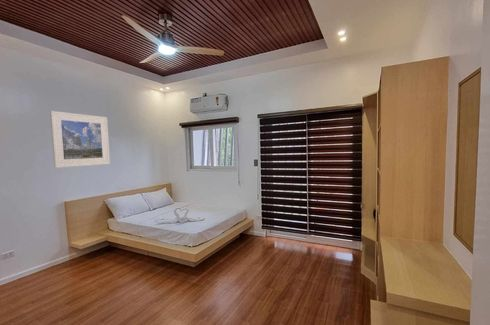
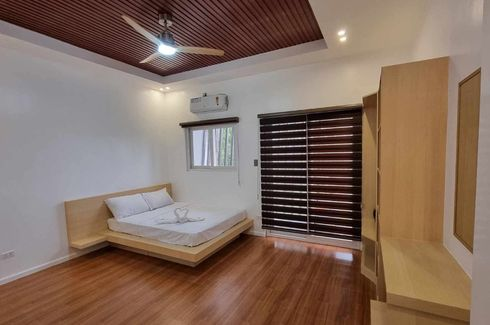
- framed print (83, 140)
